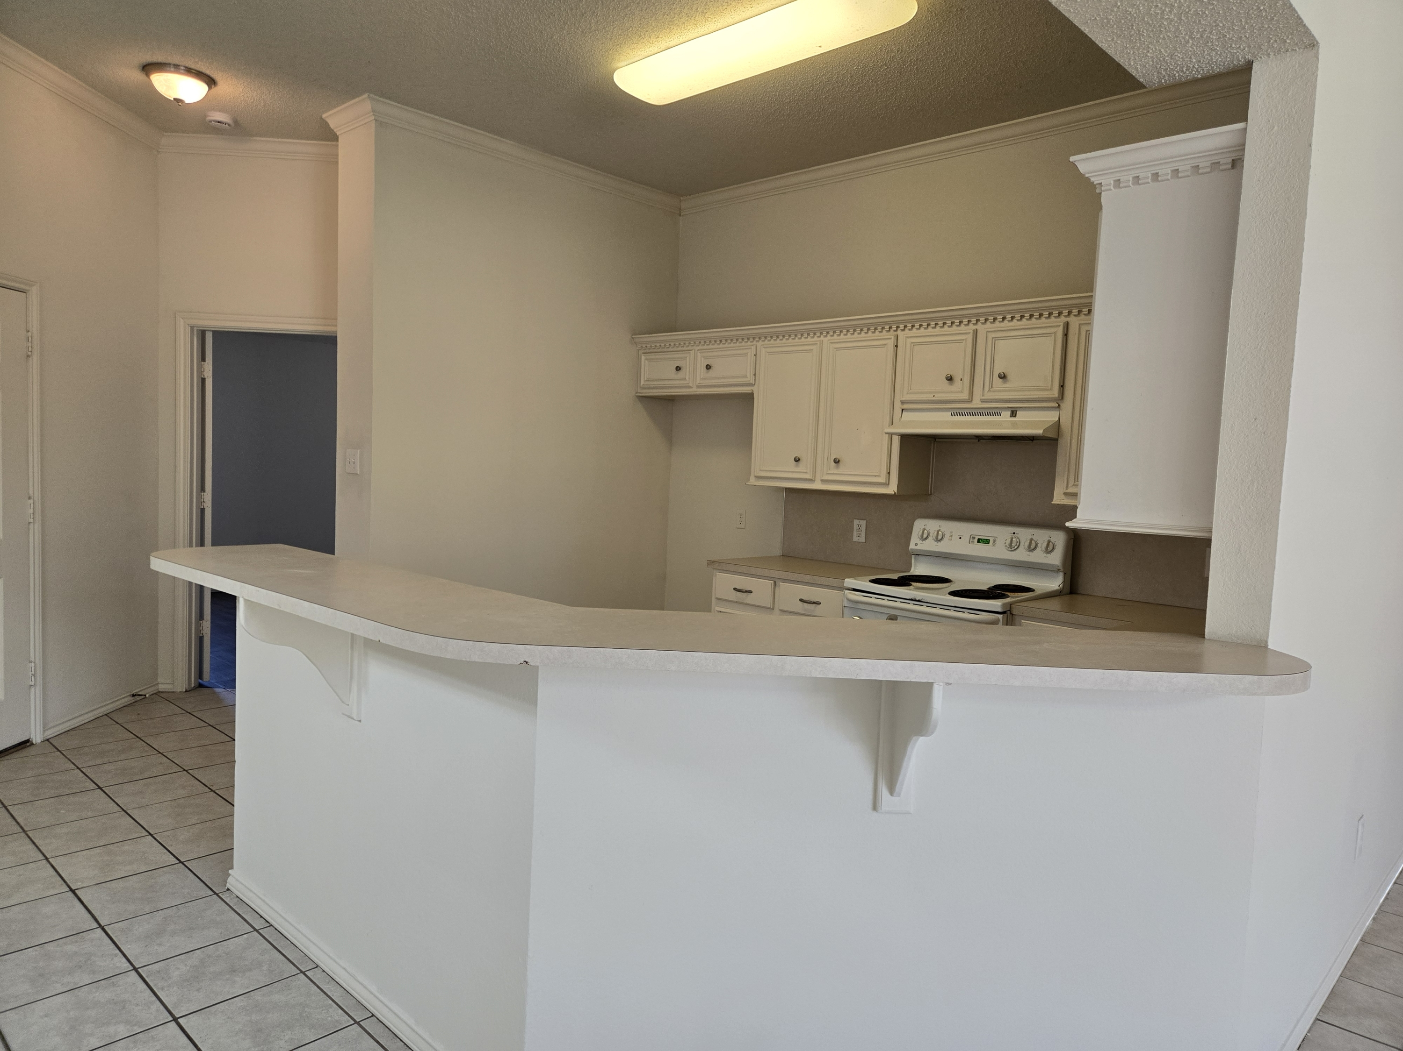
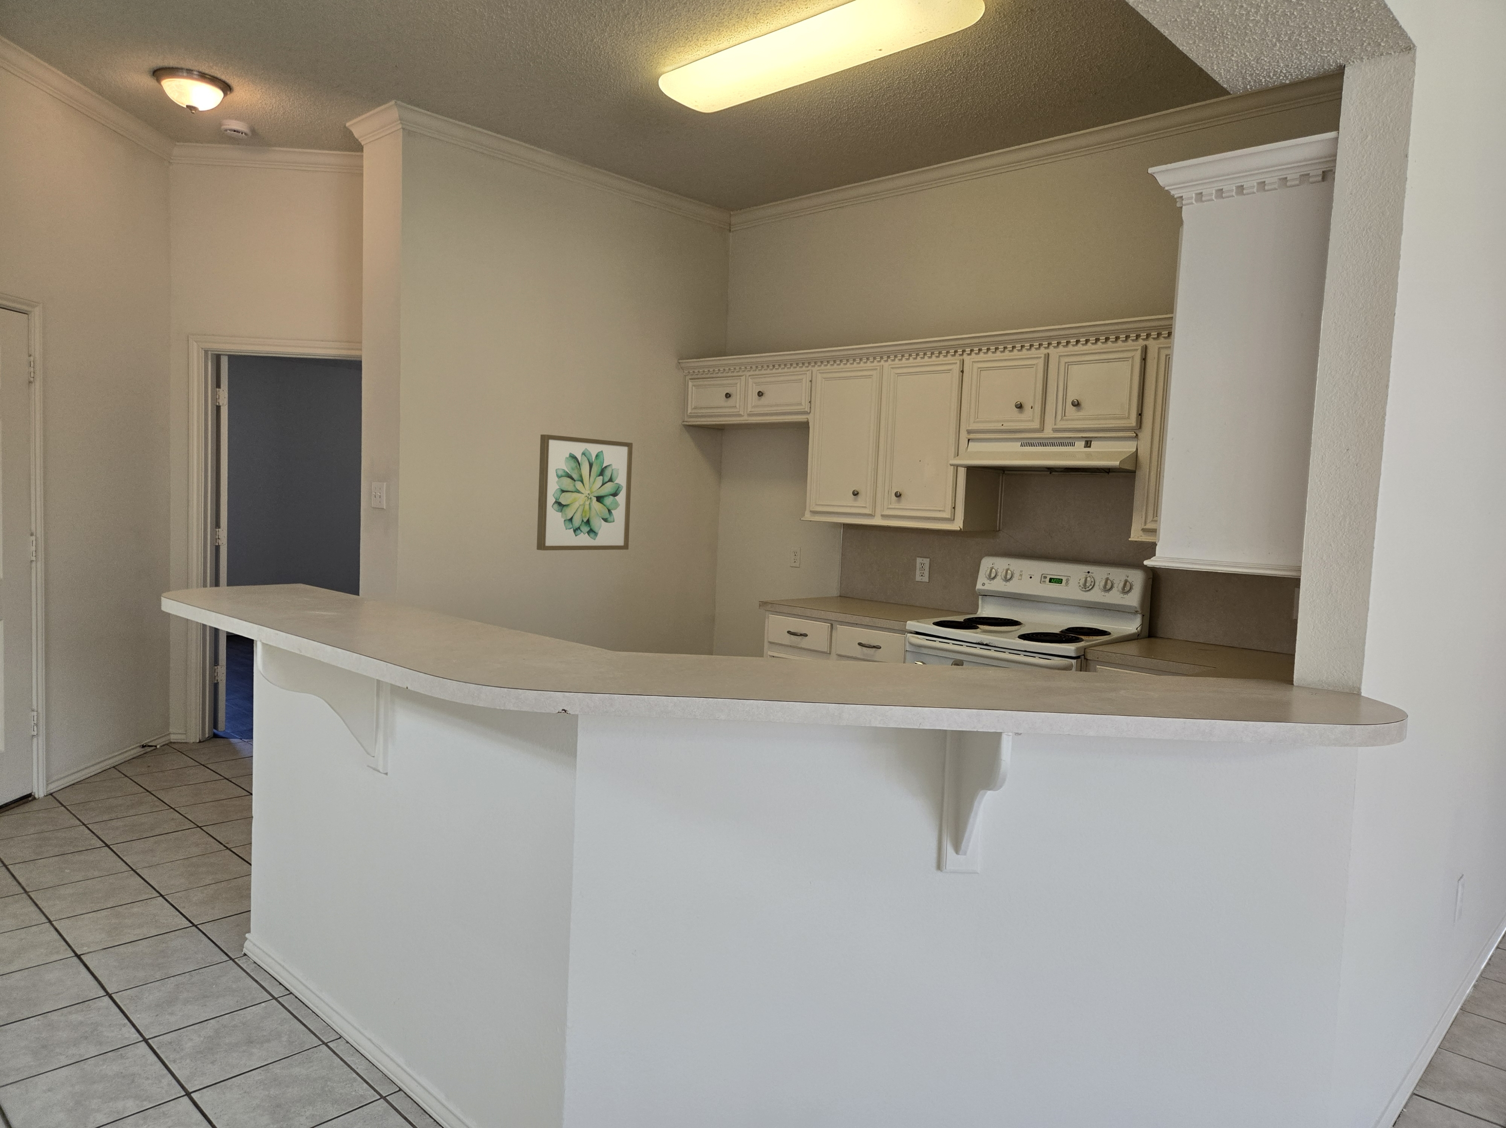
+ wall art (586, 494)
